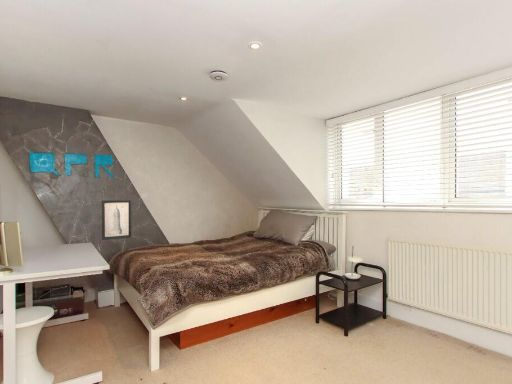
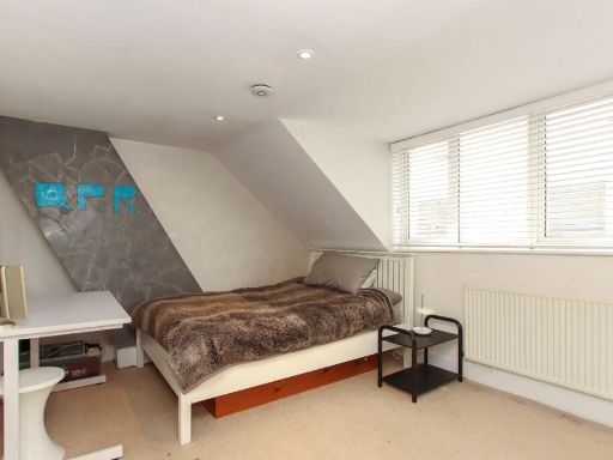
- wall art (116, 219)
